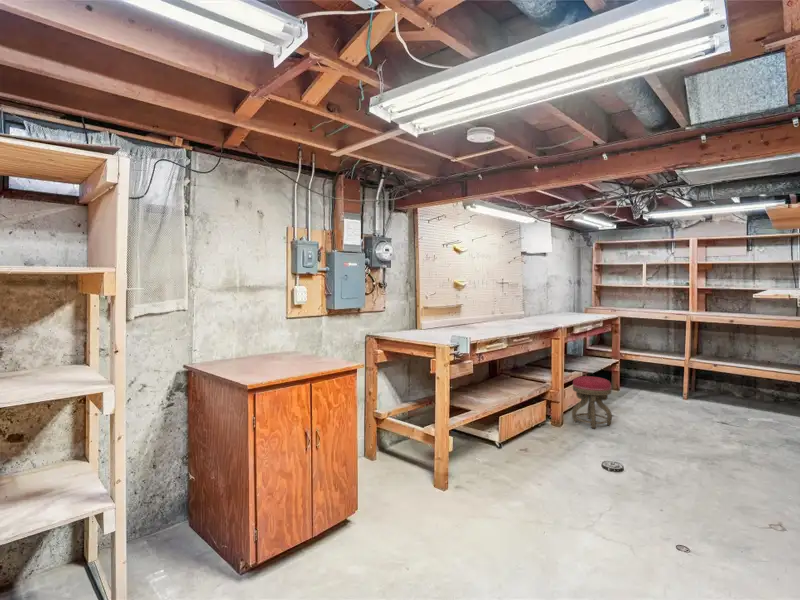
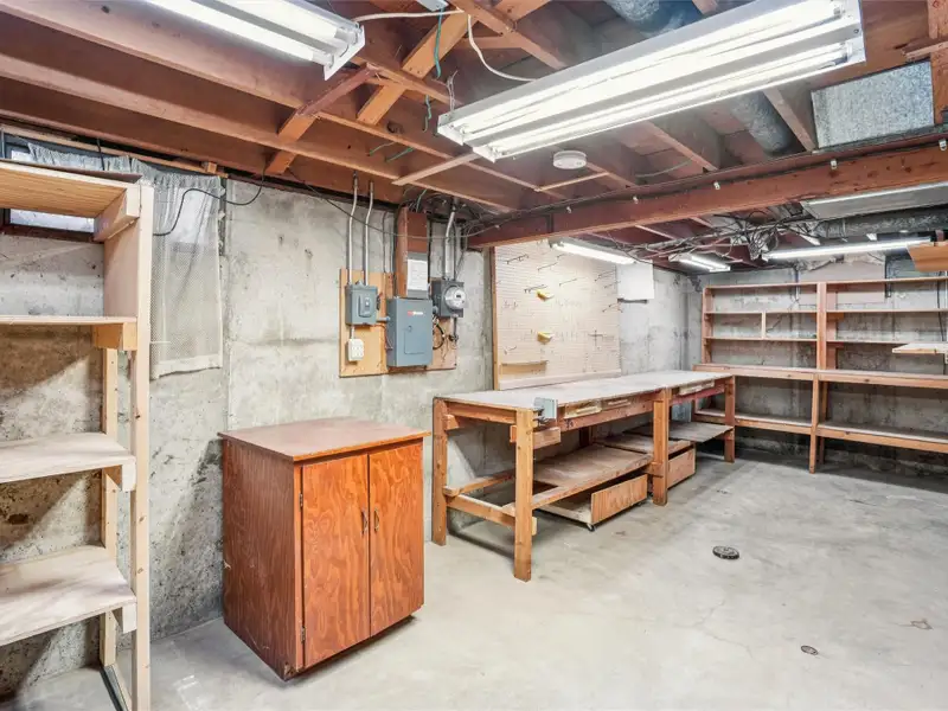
- stool (591, 400)
